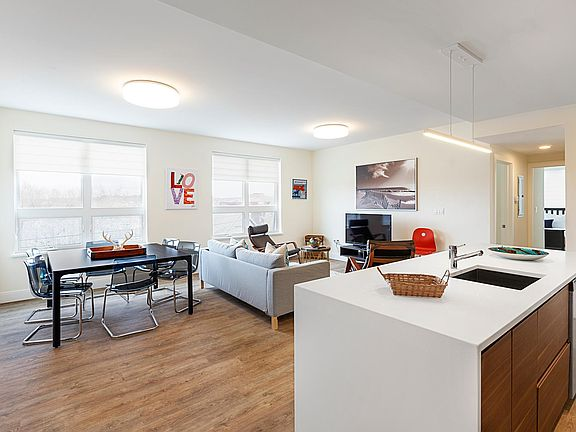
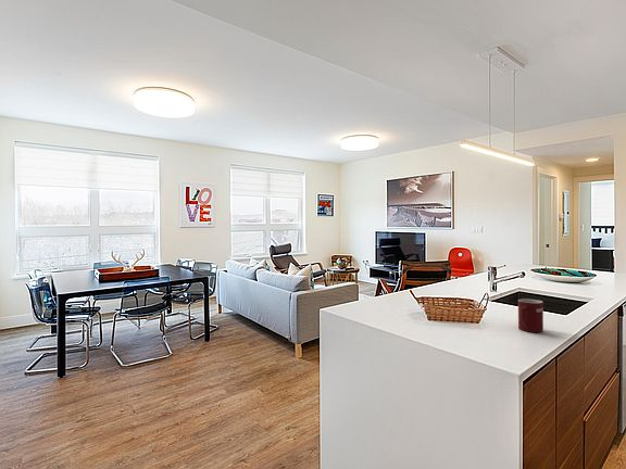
+ mug (528, 315)
